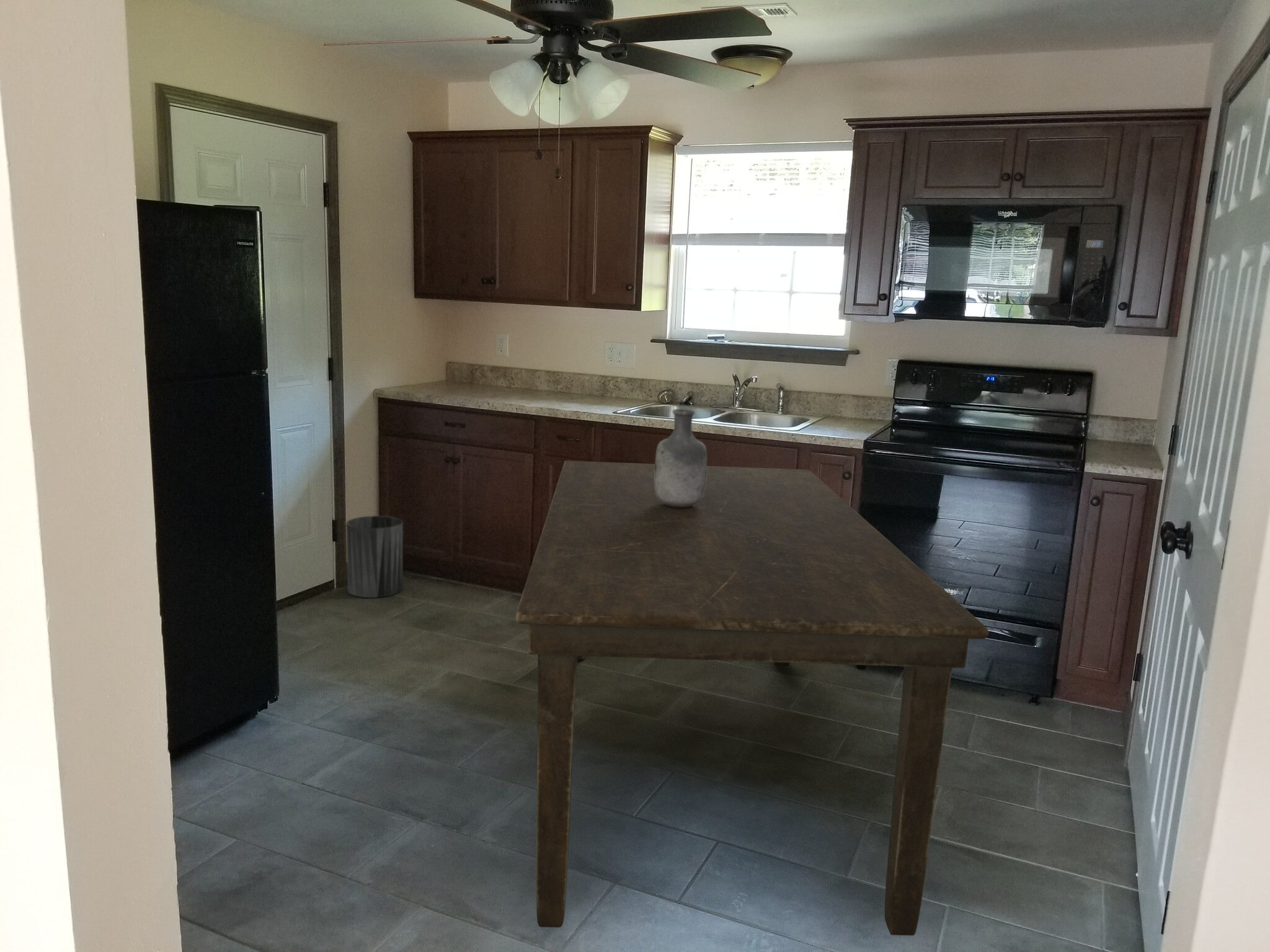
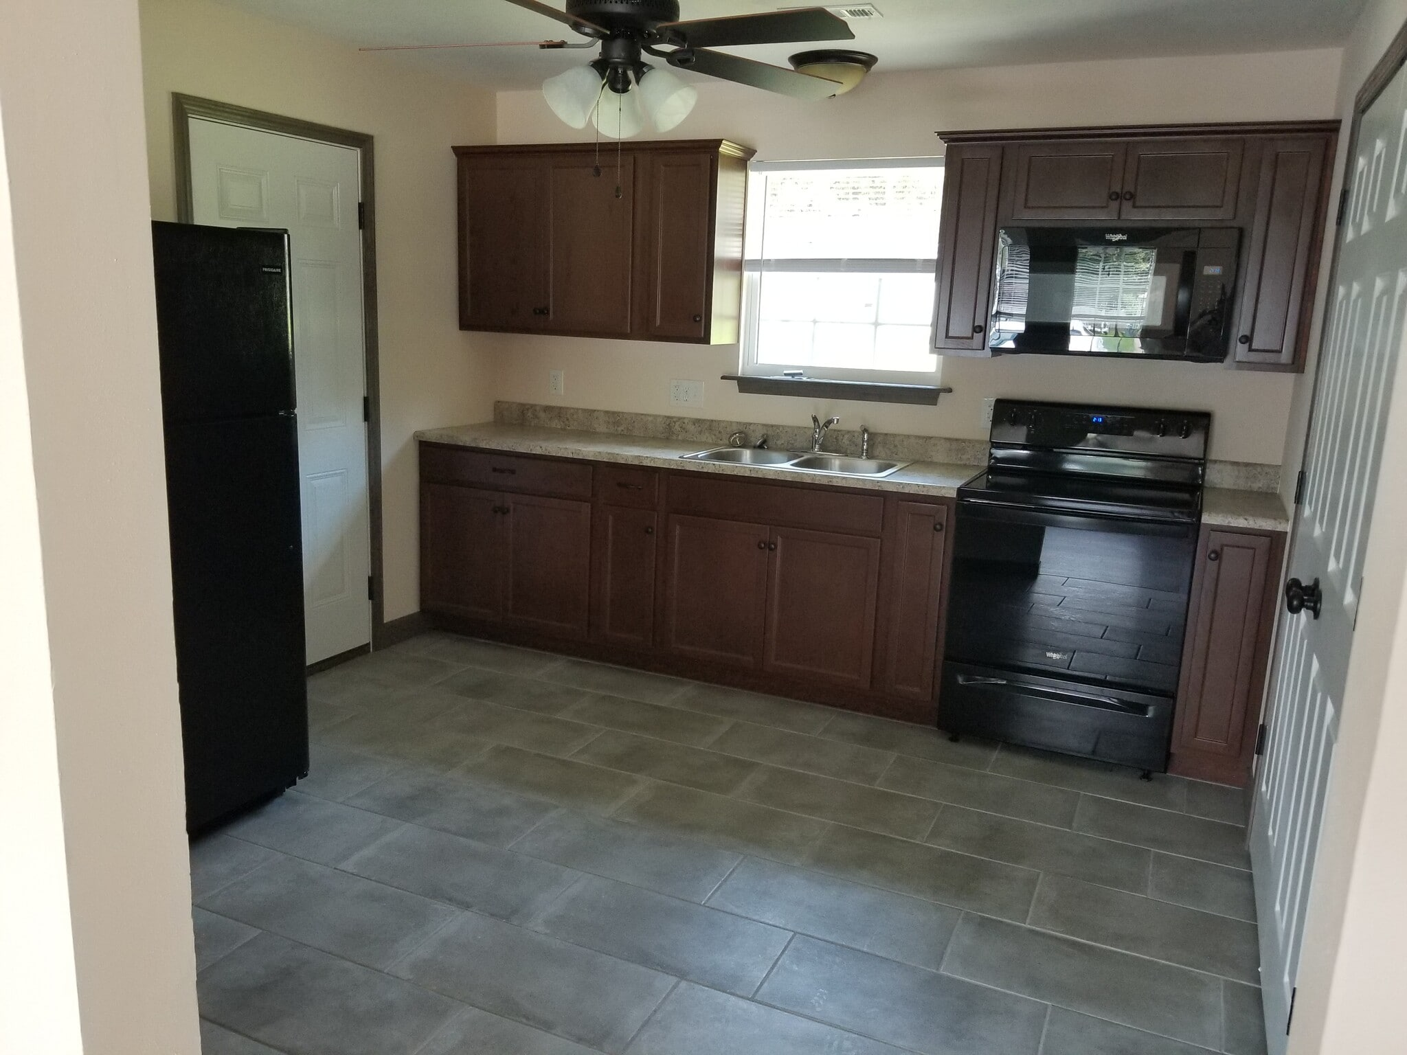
- vase (681, 457)
- dining table (703, 641)
- trash can (375, 555)
